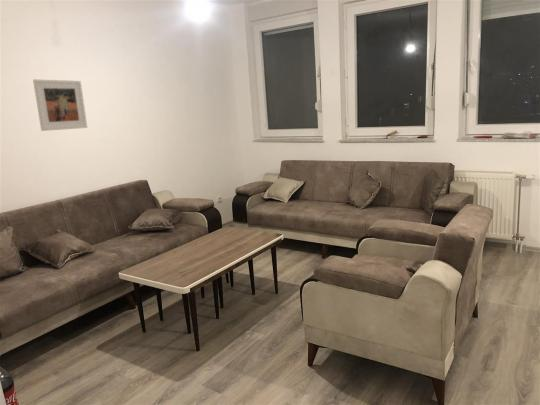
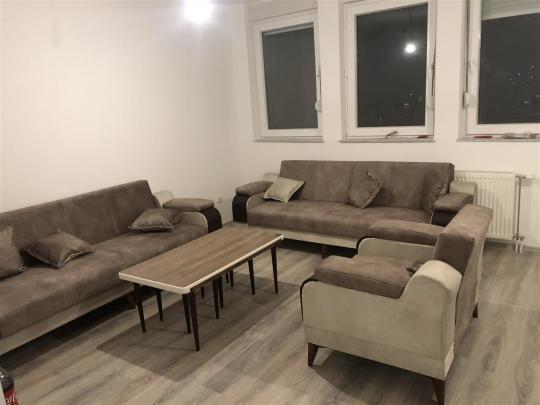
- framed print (61, 105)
